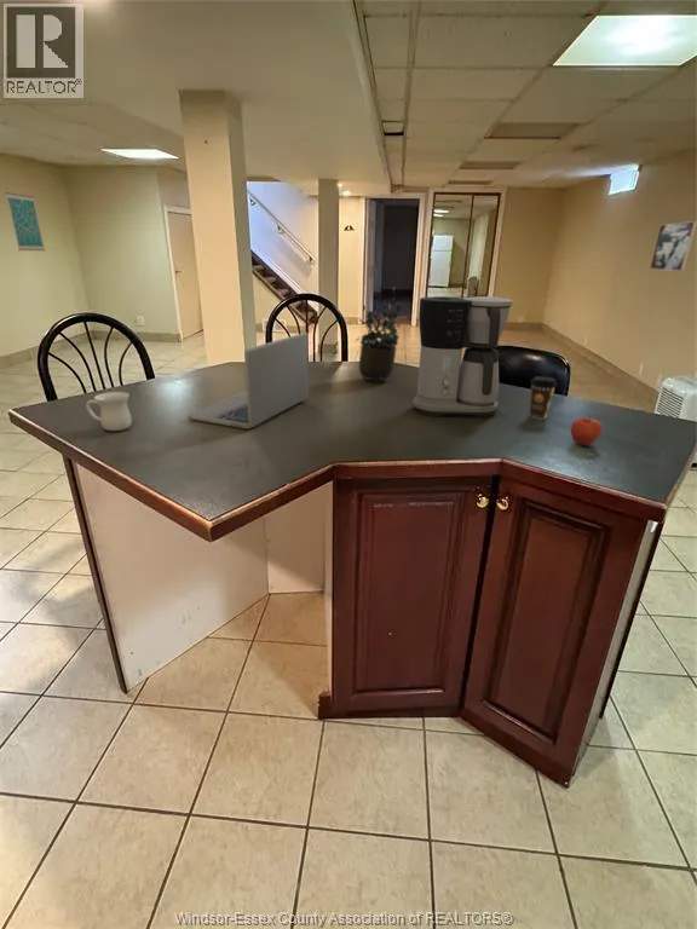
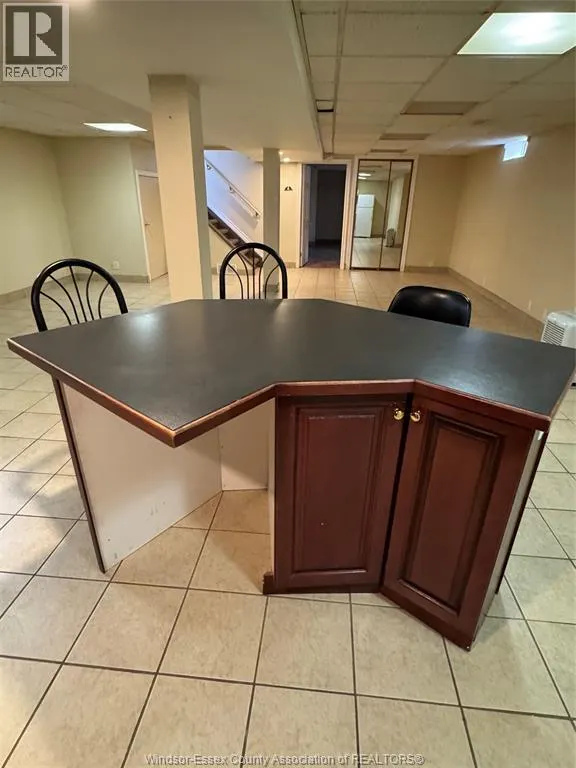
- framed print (672, 247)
- coffee maker (460, 357)
- wall art (25, 223)
- laptop (249, 374)
- mug (108, 411)
- apple (586, 429)
- coffee cup (541, 398)
- potted plant (382, 335)
